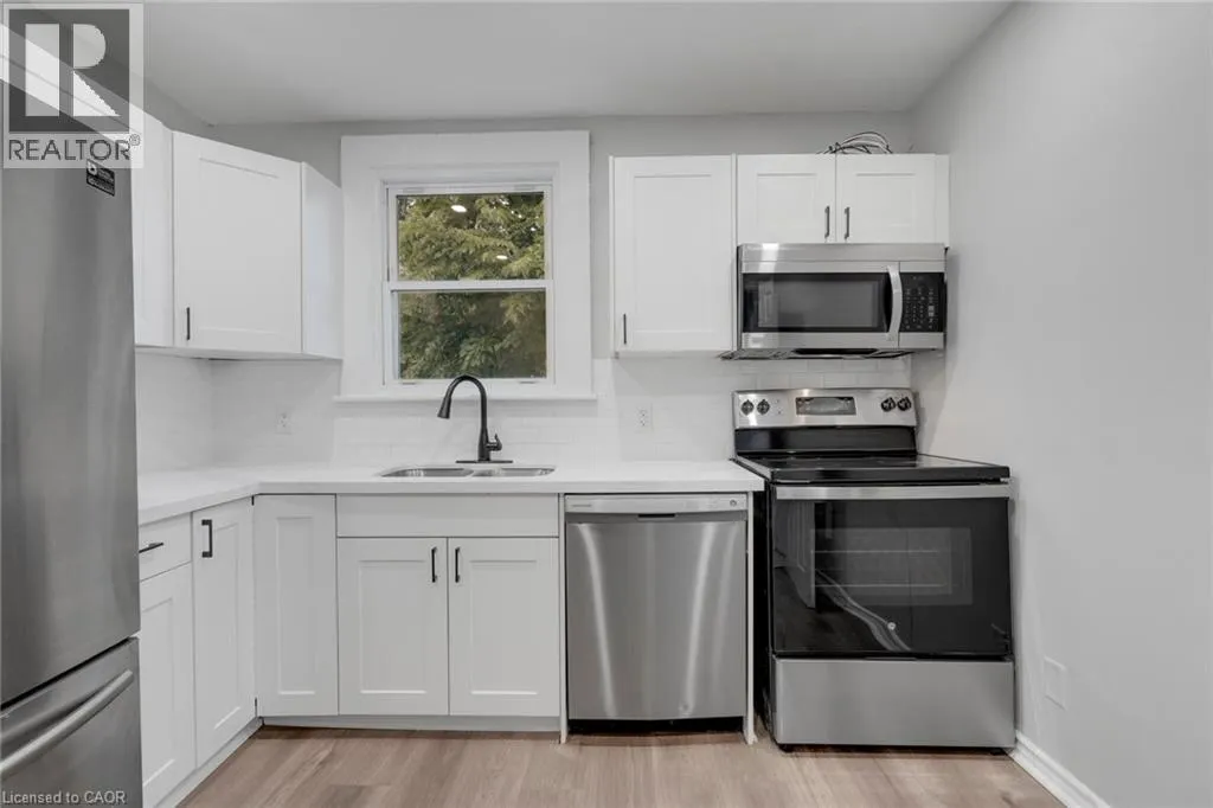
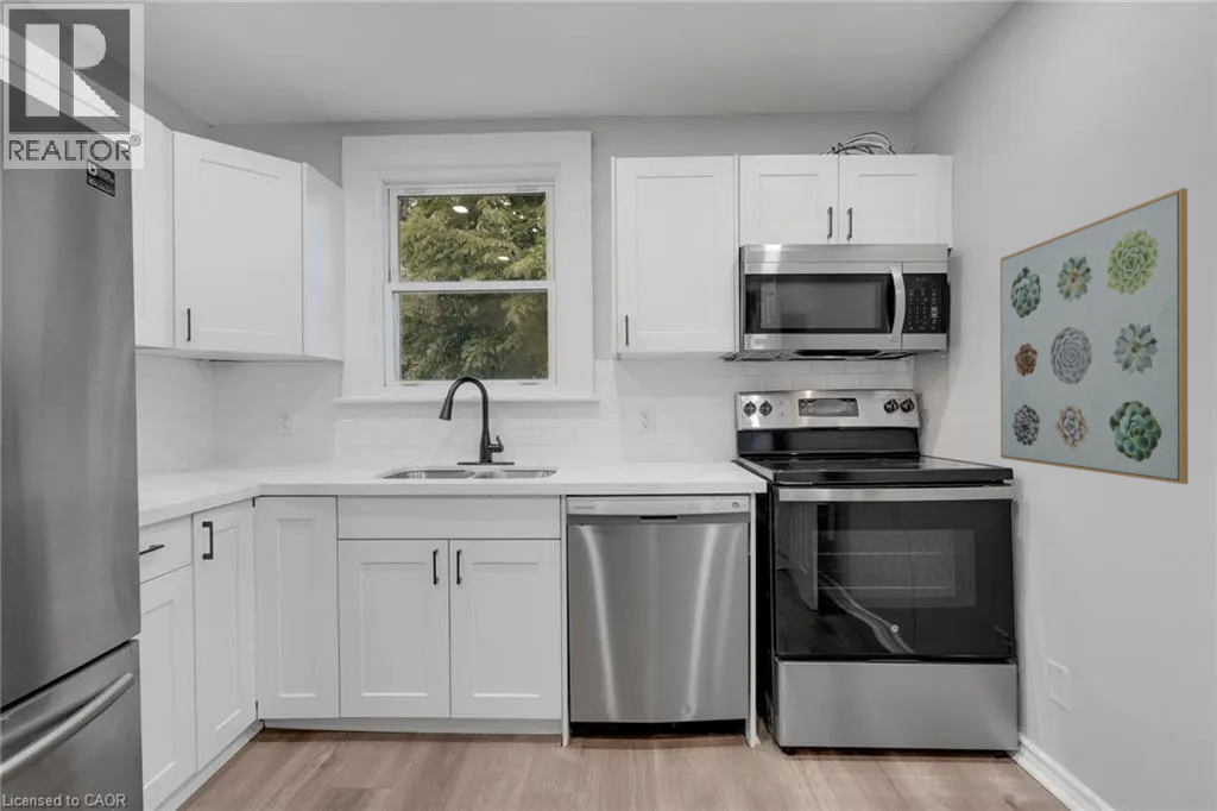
+ wall art (1076, 348)
